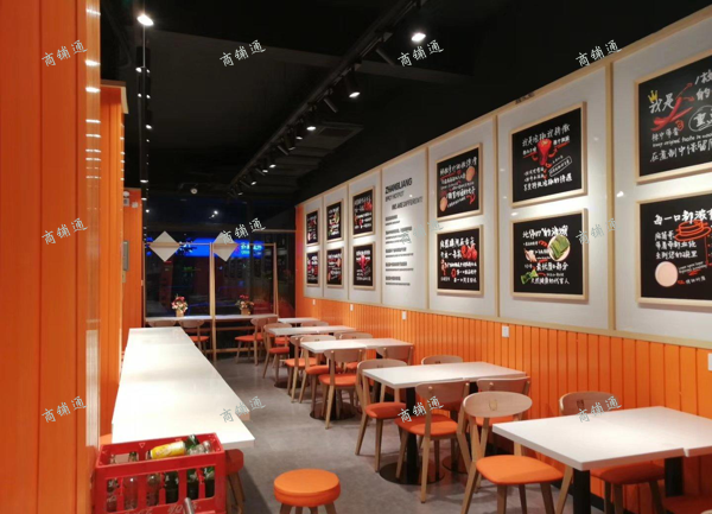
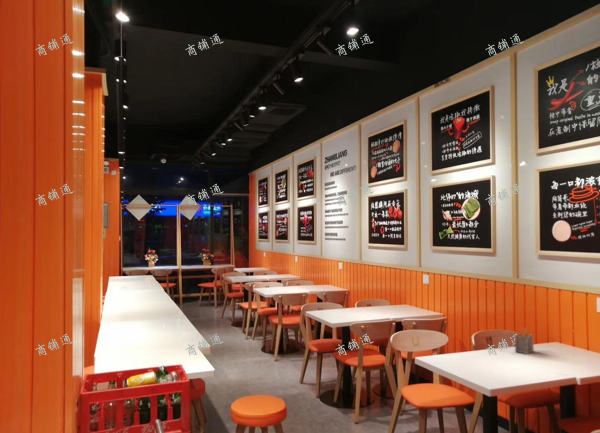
+ napkin holder (524, 340)
